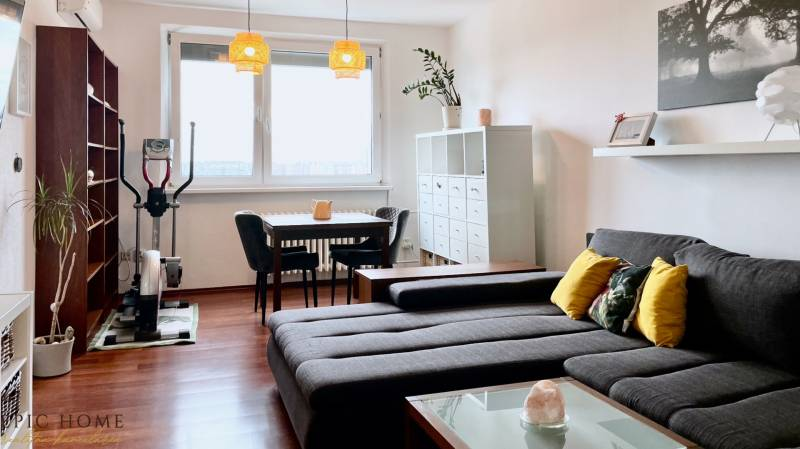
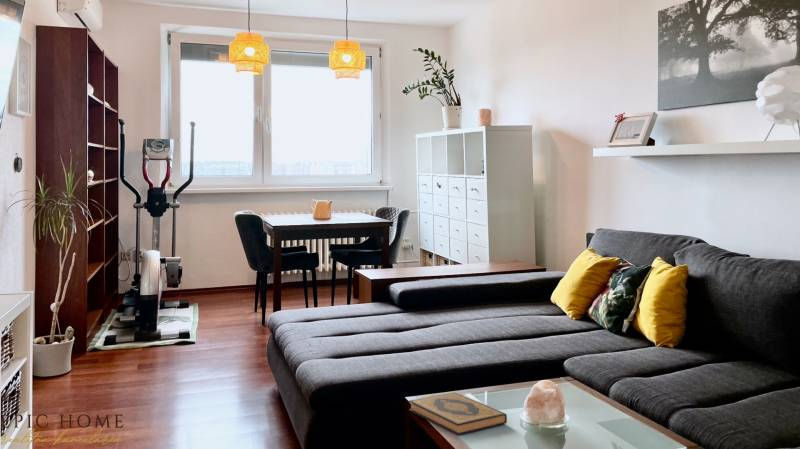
+ hardback book (456, 411)
